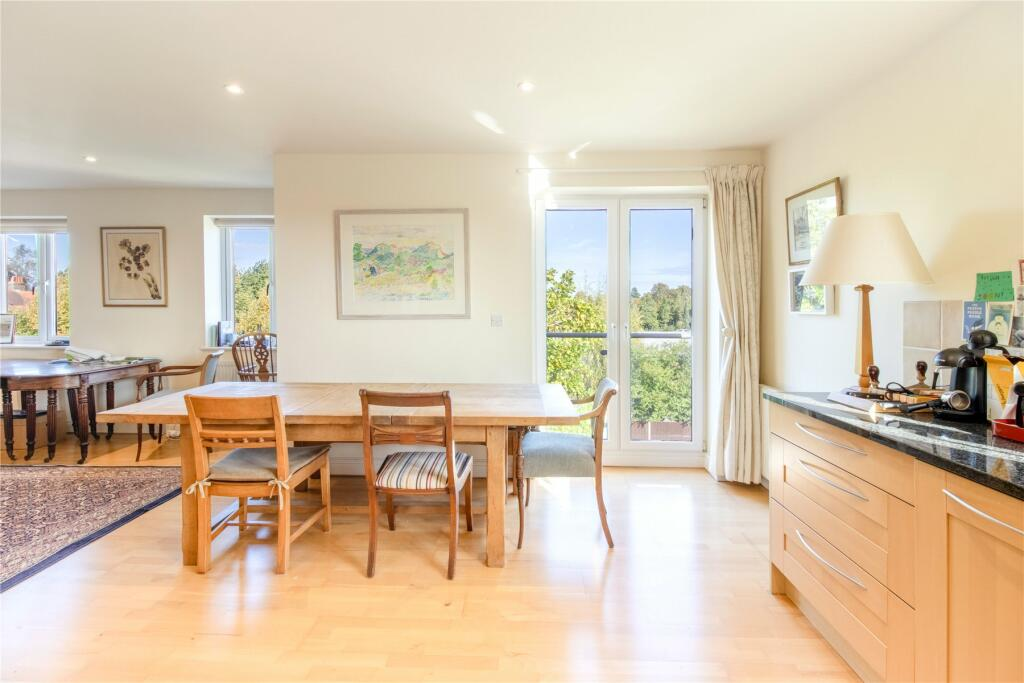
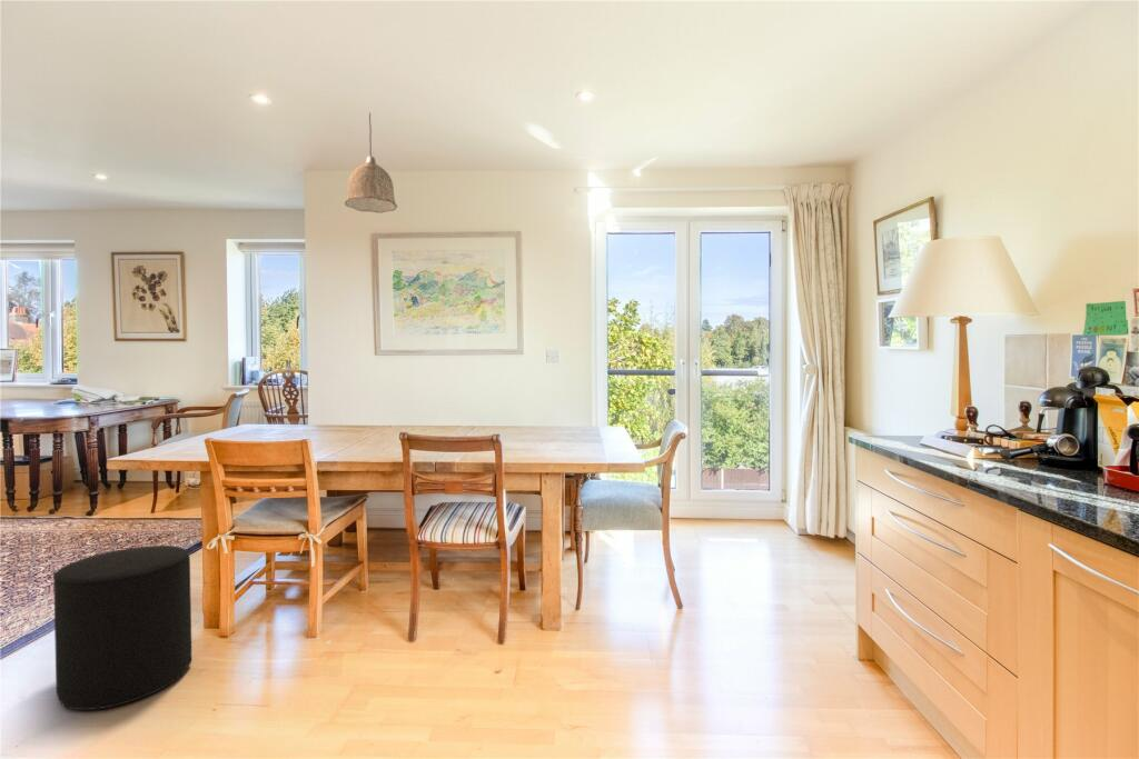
+ pendant lamp (370, 159)
+ stool (126, 618)
